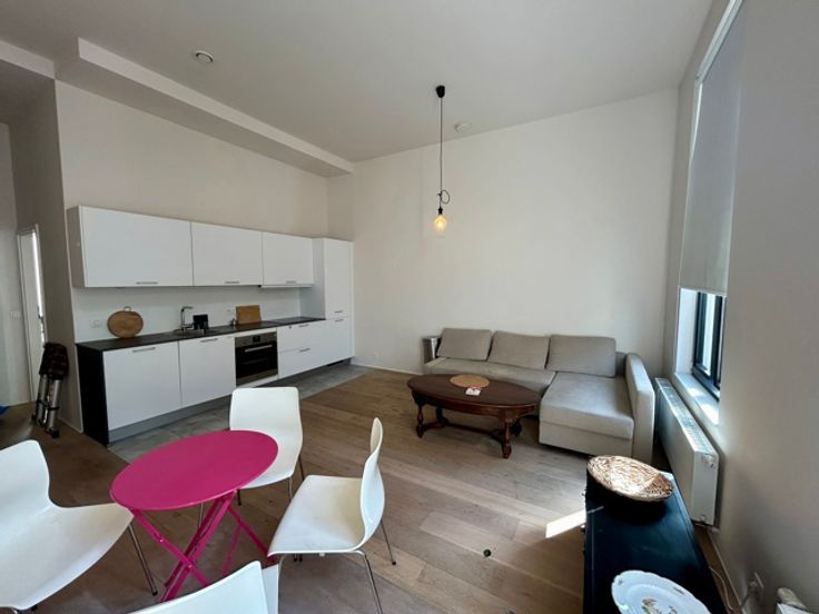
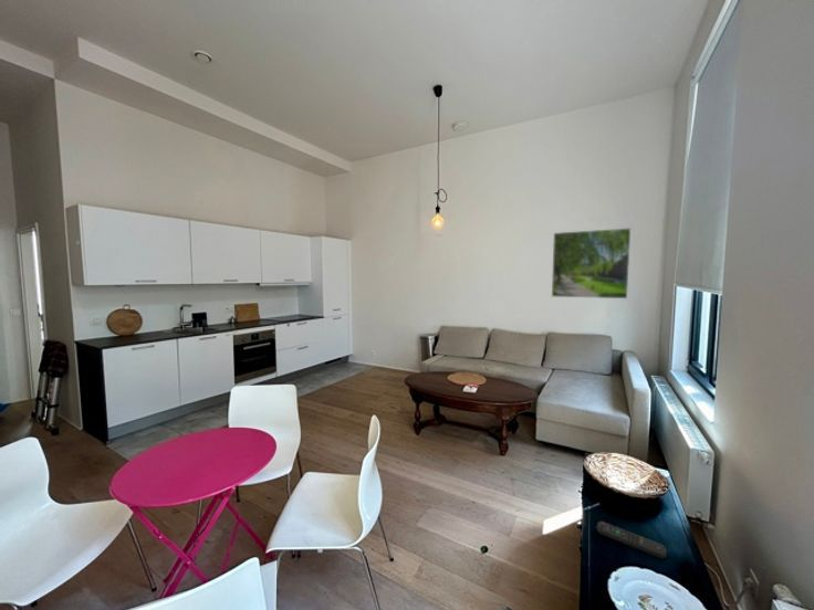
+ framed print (588, 264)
+ remote control (629, 538)
